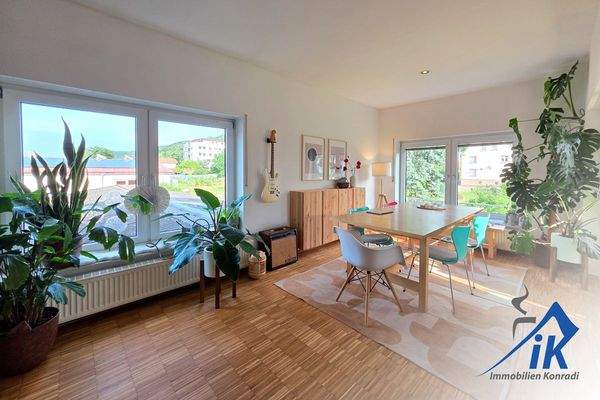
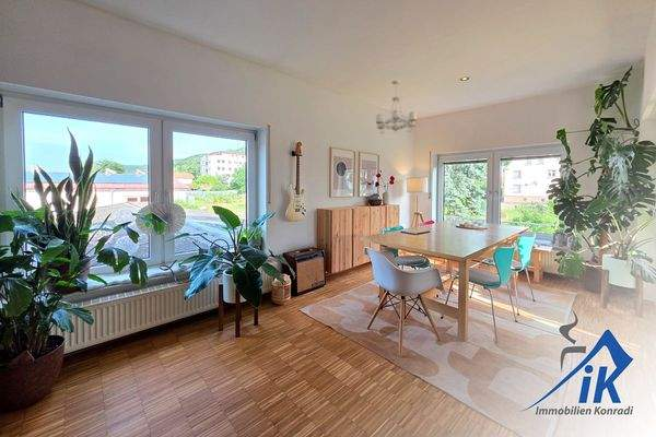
+ chandelier (396, 105)
